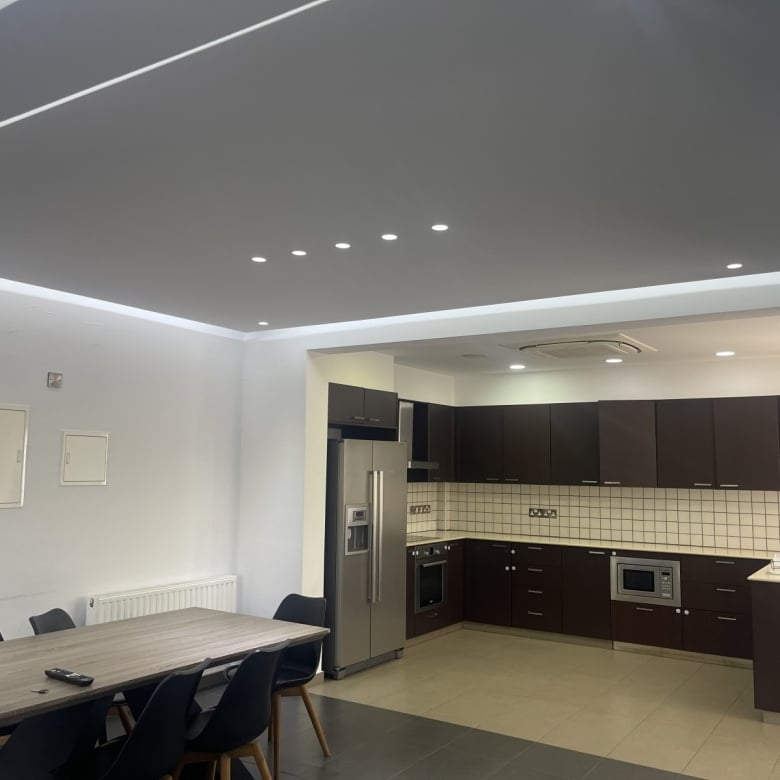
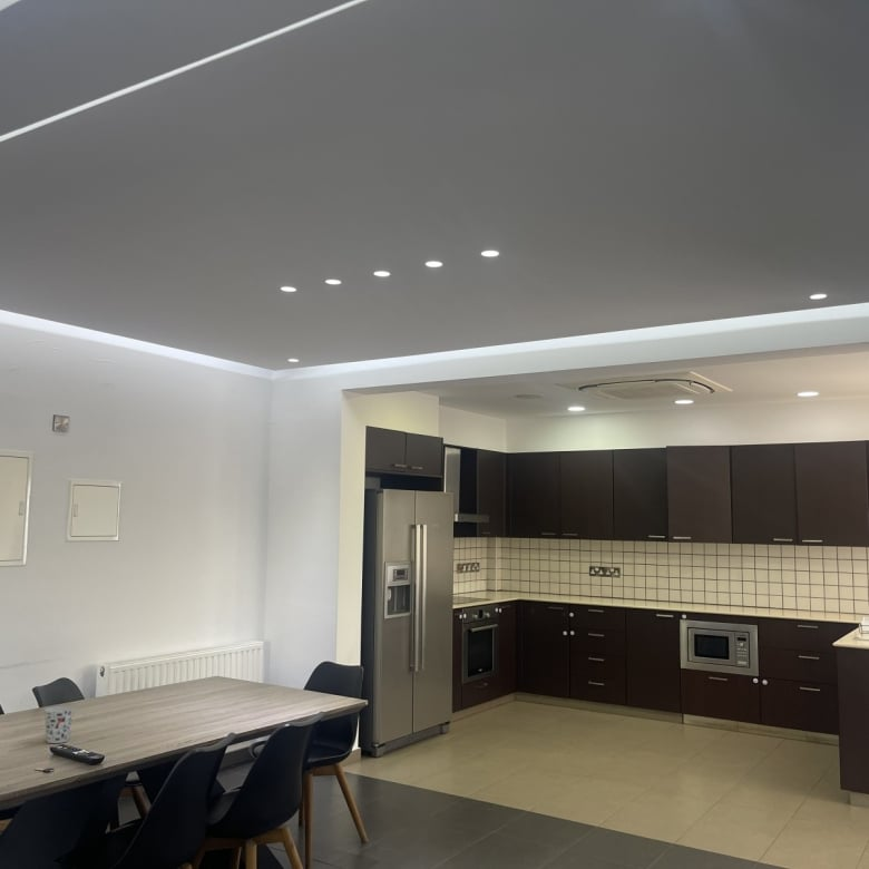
+ cup (58, 724)
